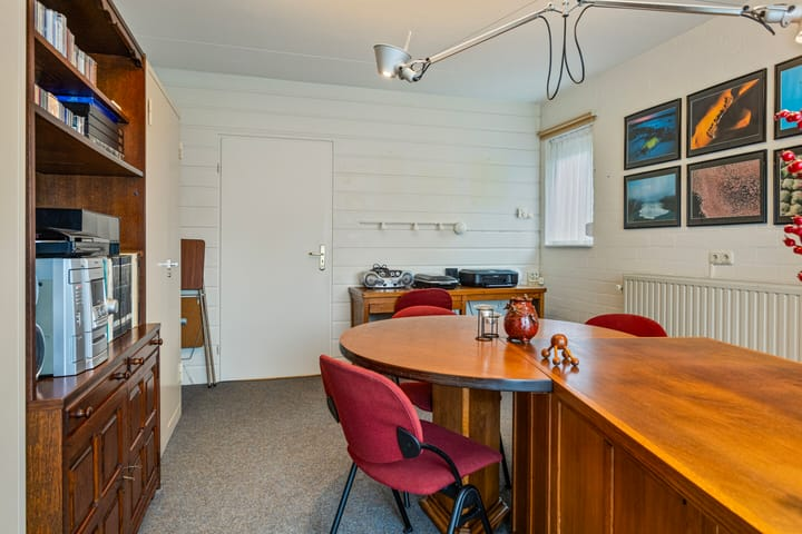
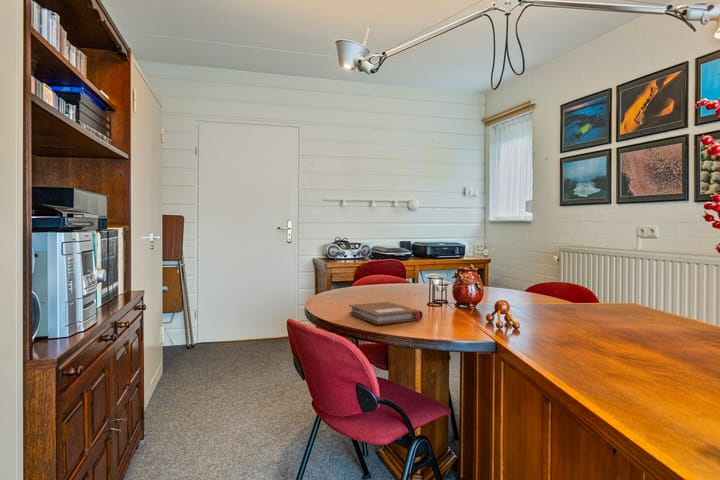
+ notebook (385, 312)
